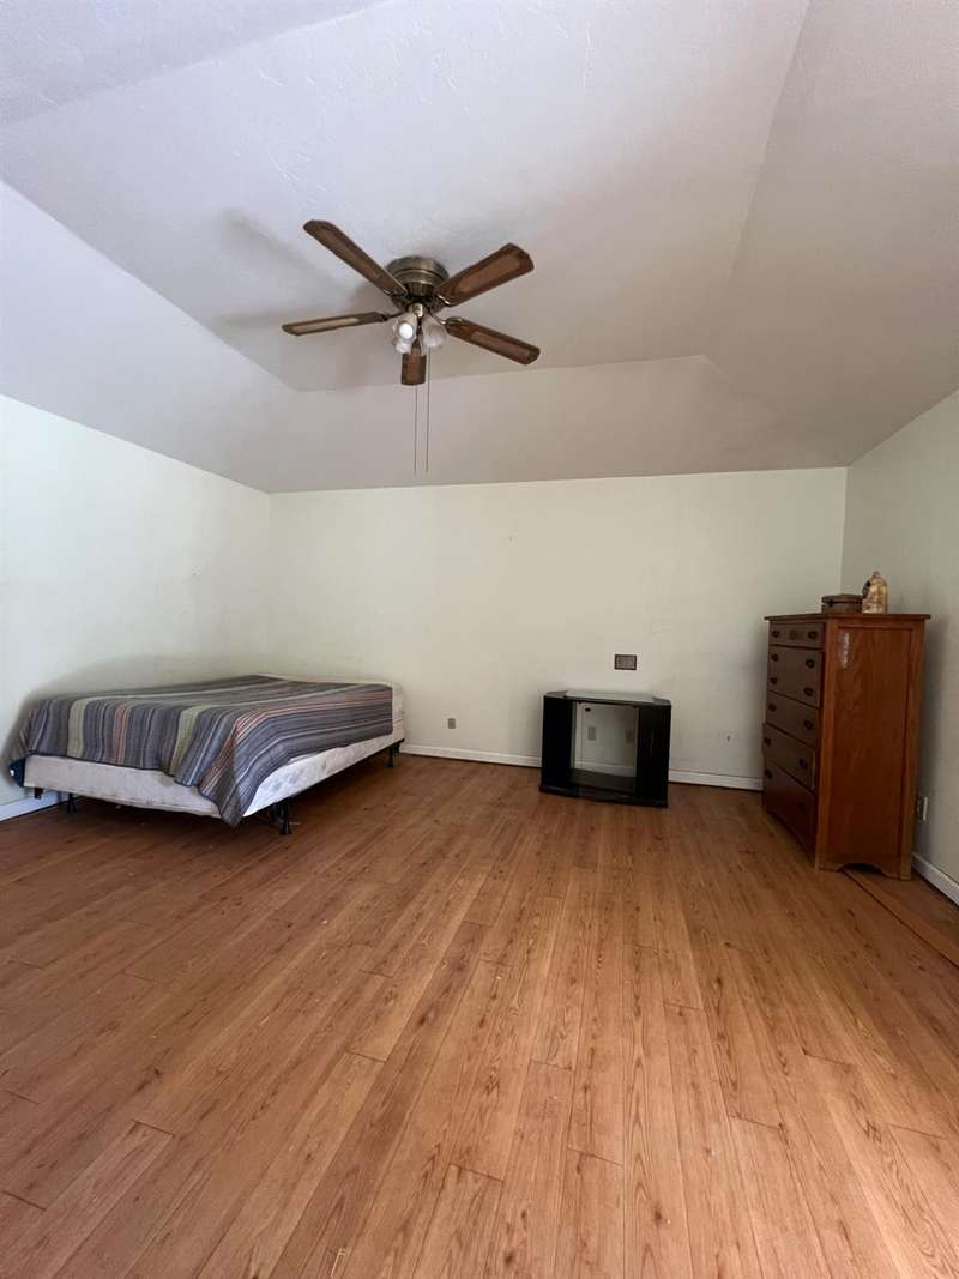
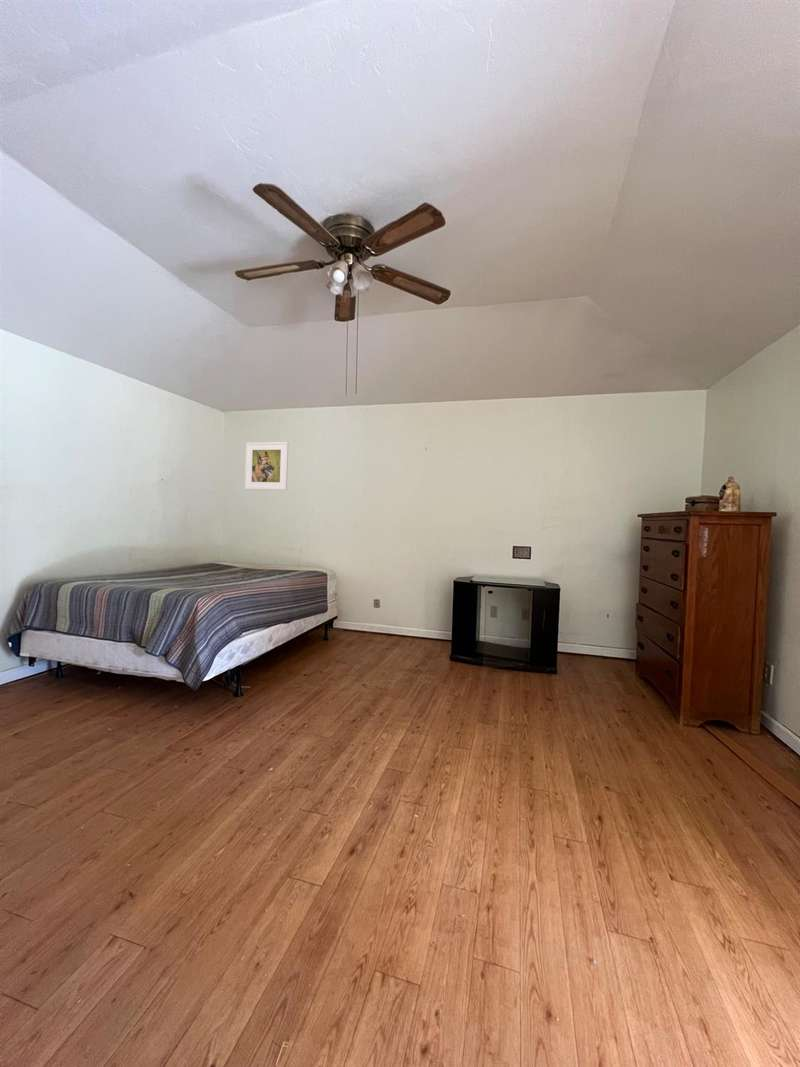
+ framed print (266, 466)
